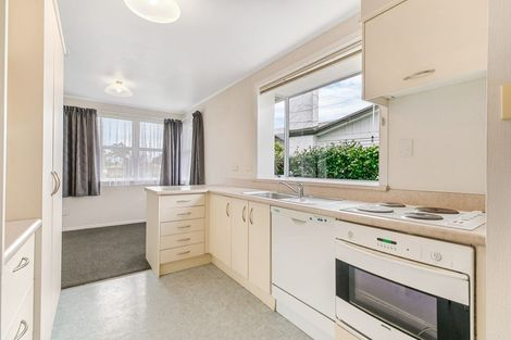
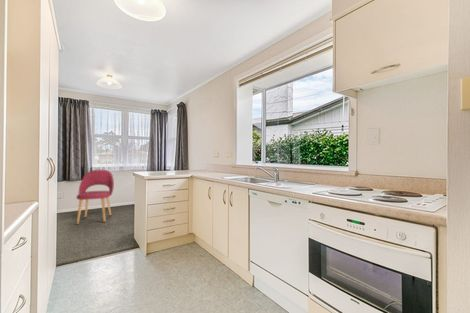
+ dining chair (95, 194)
